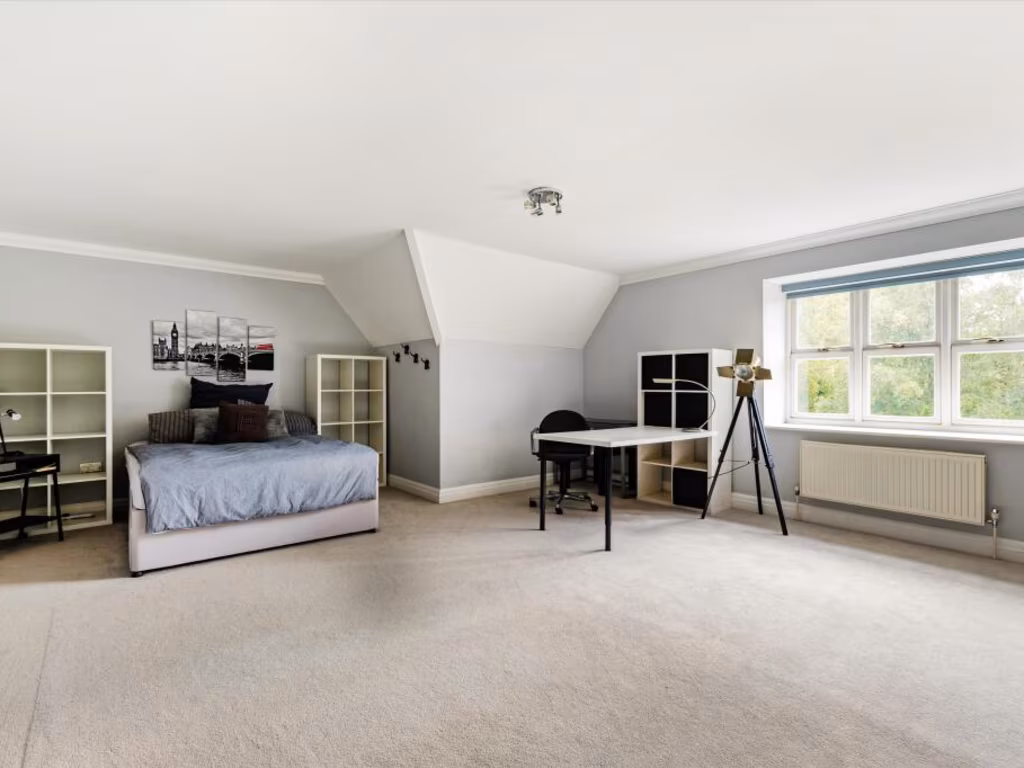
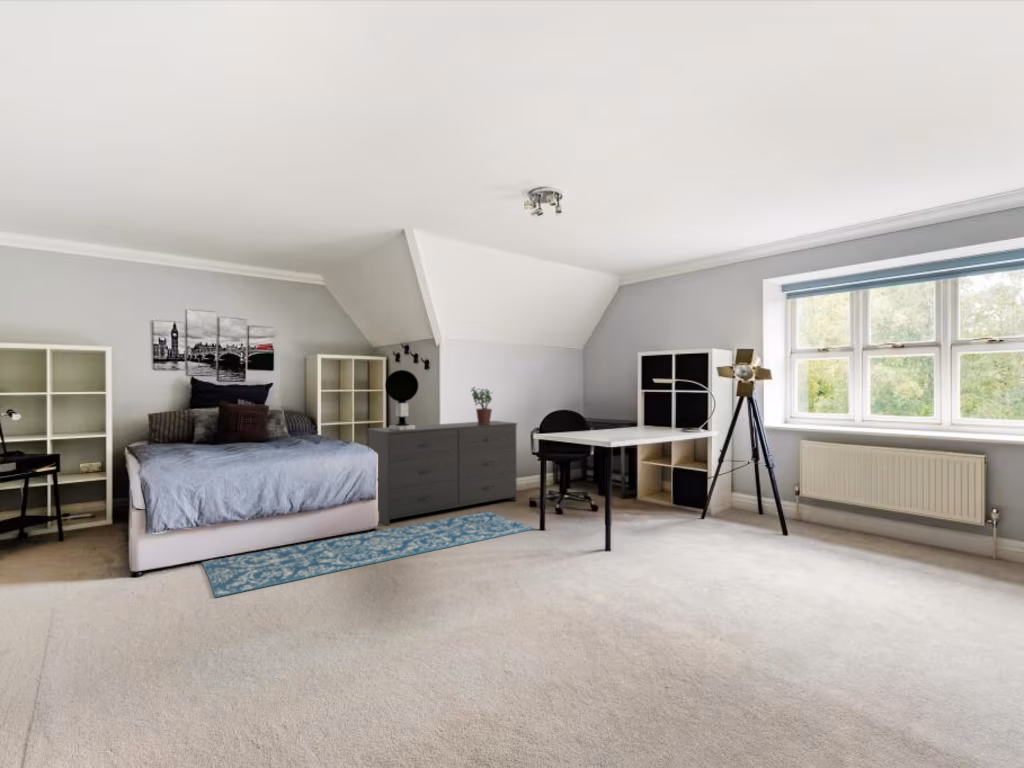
+ rug (385, 543)
+ dresser (447, 467)
+ potted plant (483, 404)
+ table lamp (402, 399)
